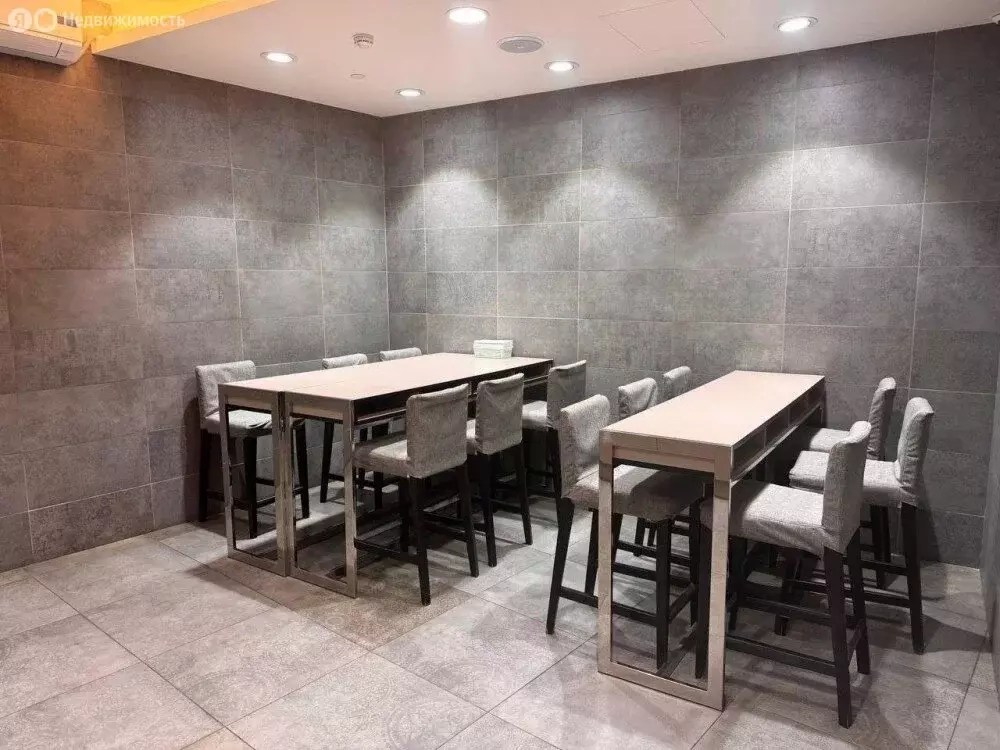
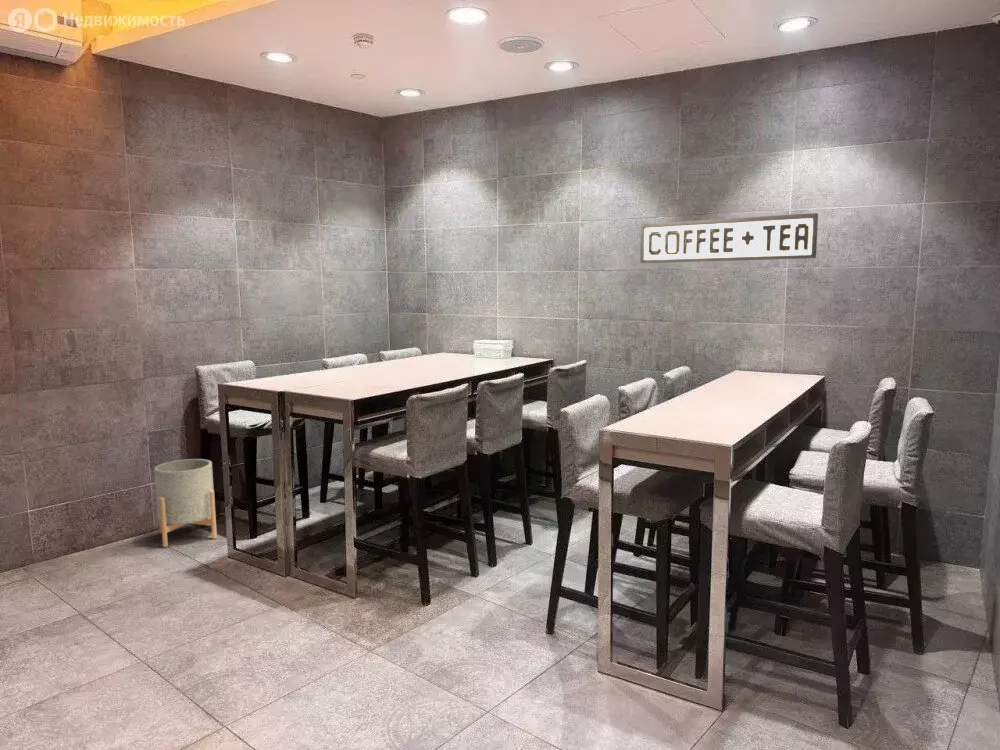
+ sign (722, 240)
+ planter (185, 500)
